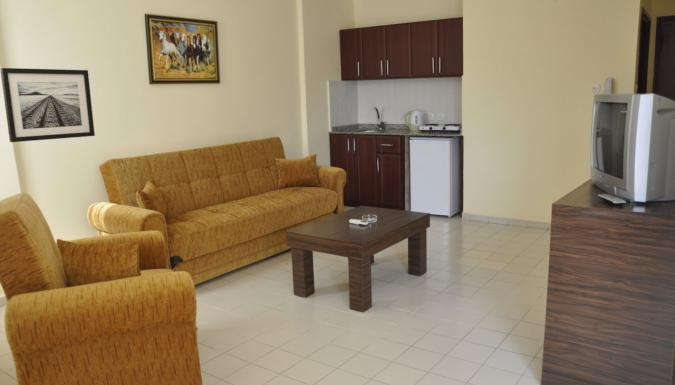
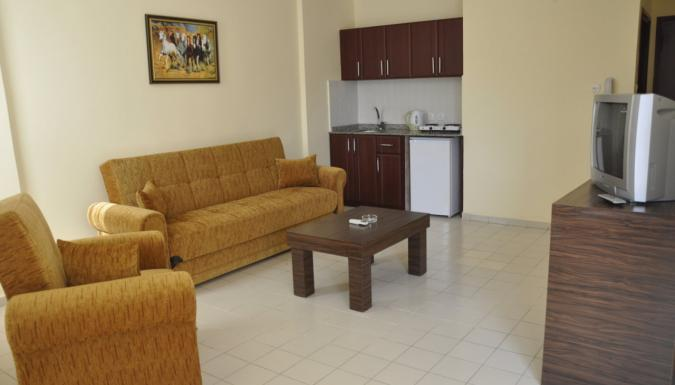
- wall art (50, 104)
